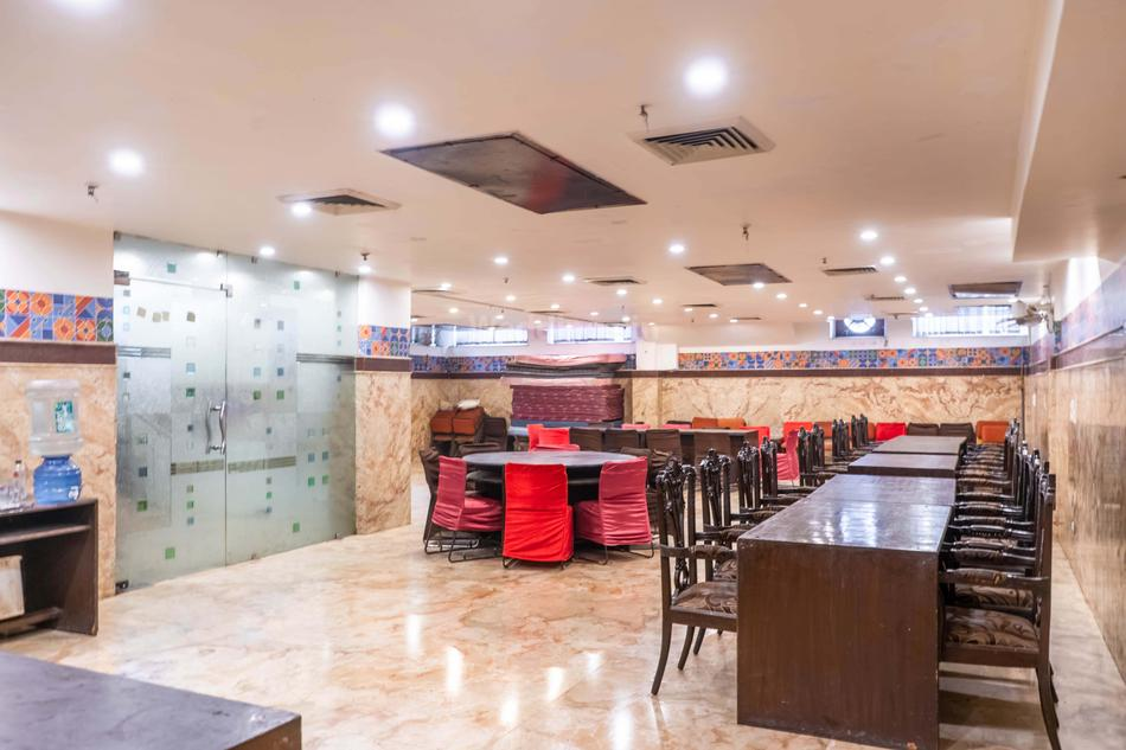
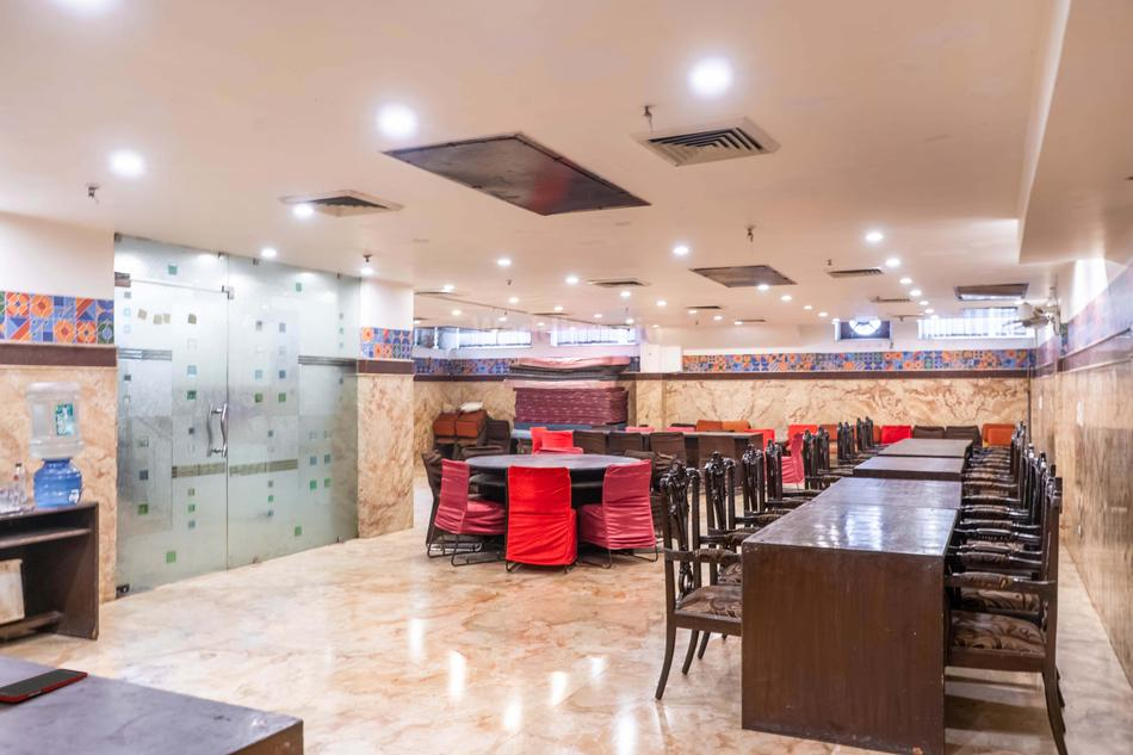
+ cell phone (38, 685)
